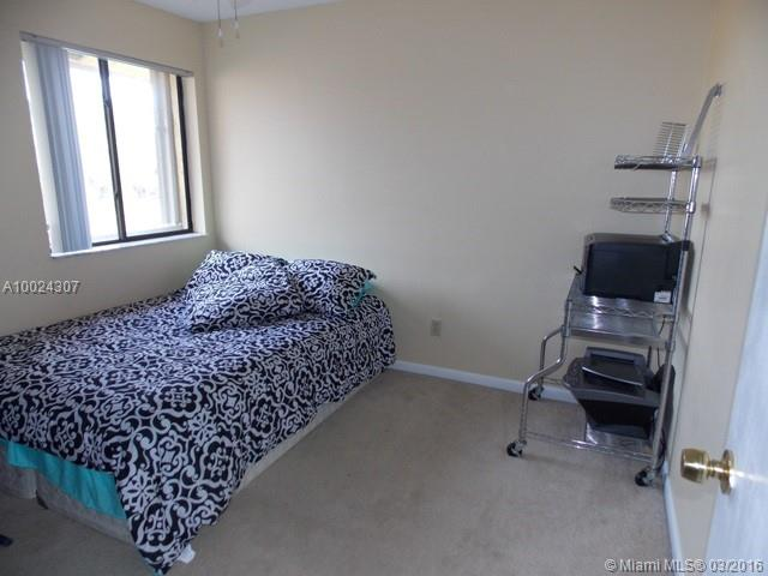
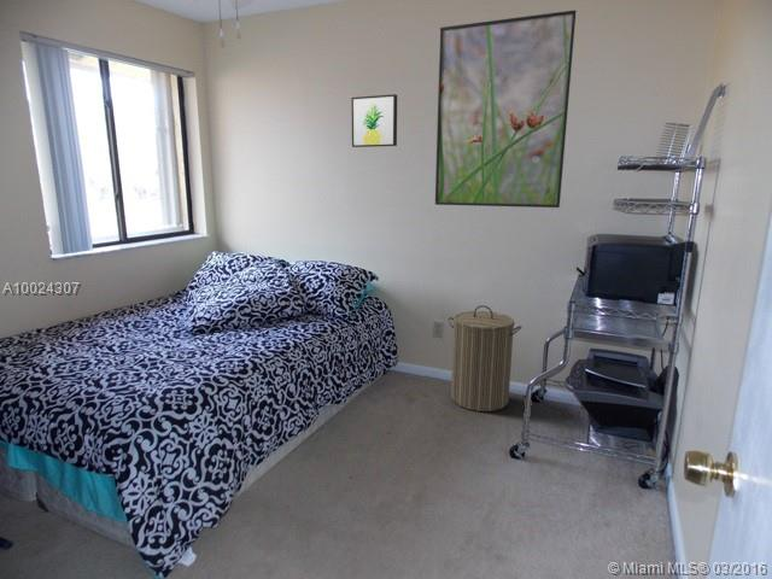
+ wall art (374, 121)
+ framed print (498, 116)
+ laundry hamper (481, 352)
